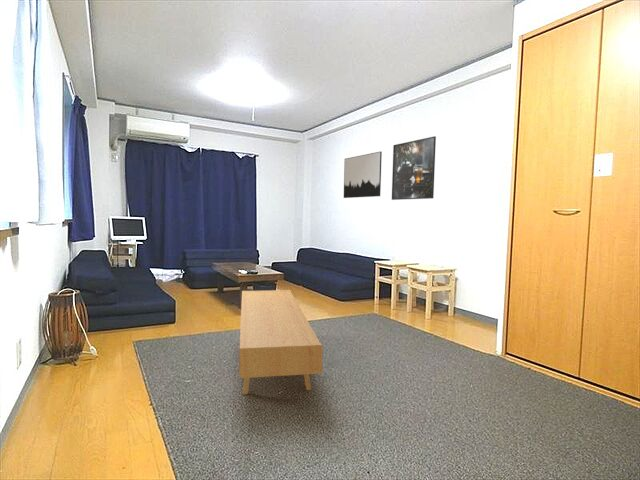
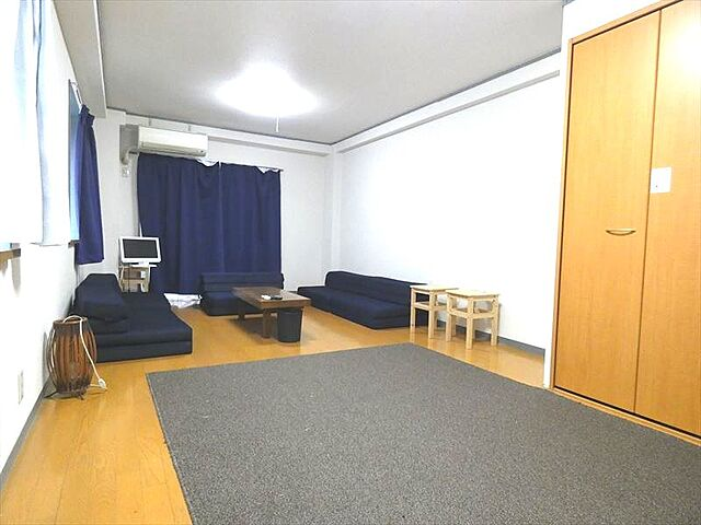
- wall art (361, 176)
- tv console (271, 338)
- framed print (412, 170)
